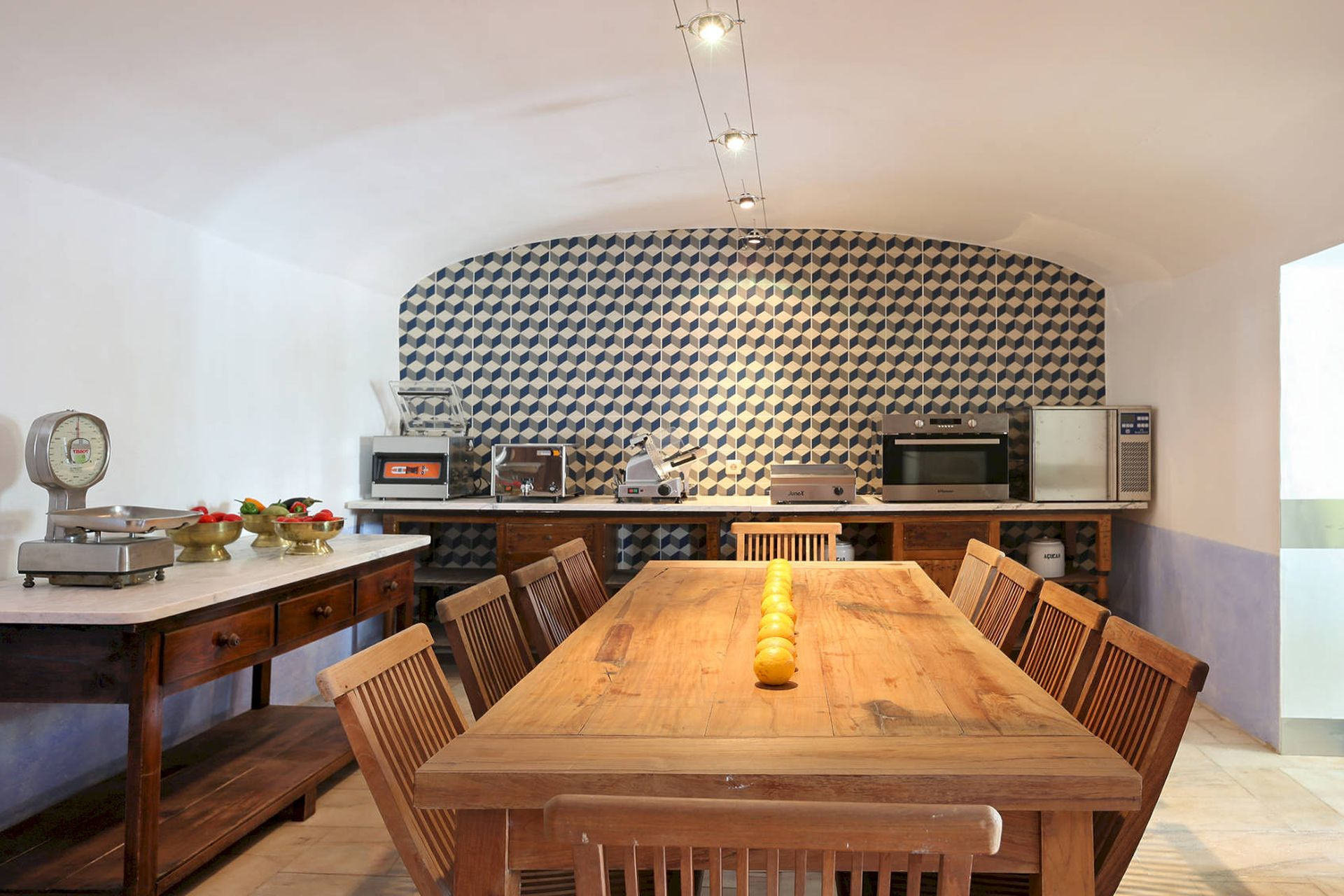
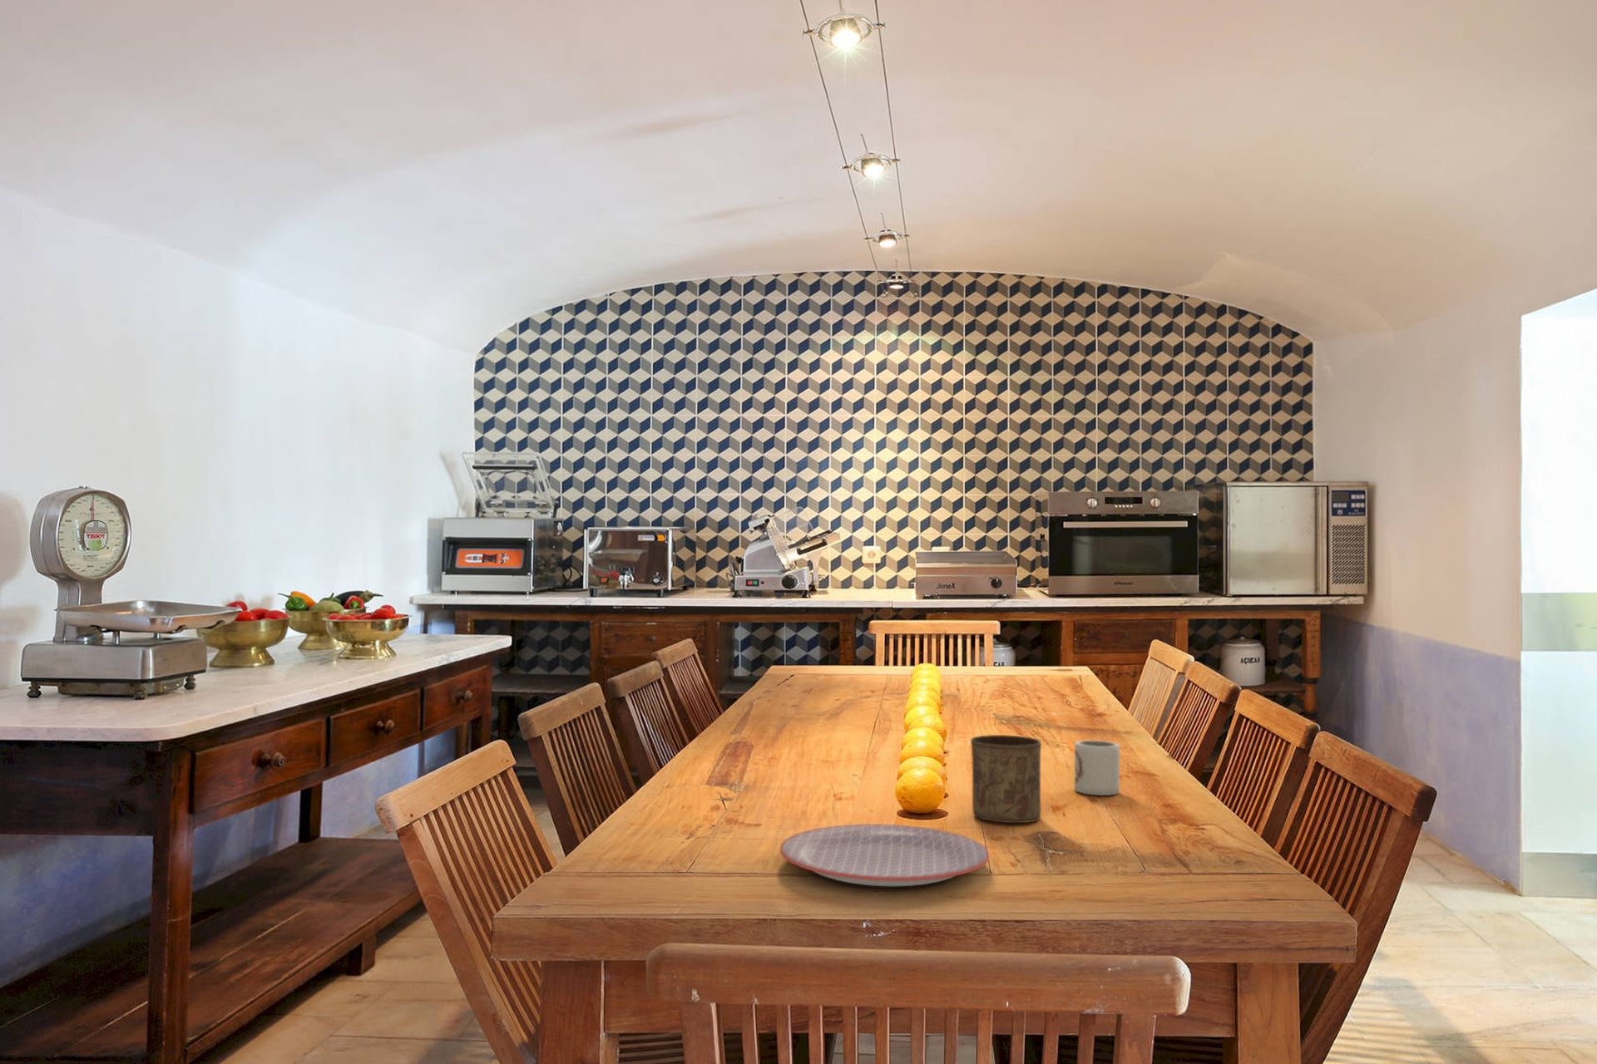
+ cup (1005, 778)
+ cup (1096, 766)
+ plate (883, 856)
